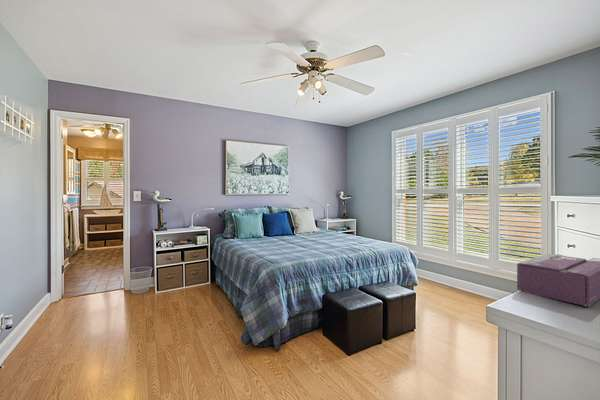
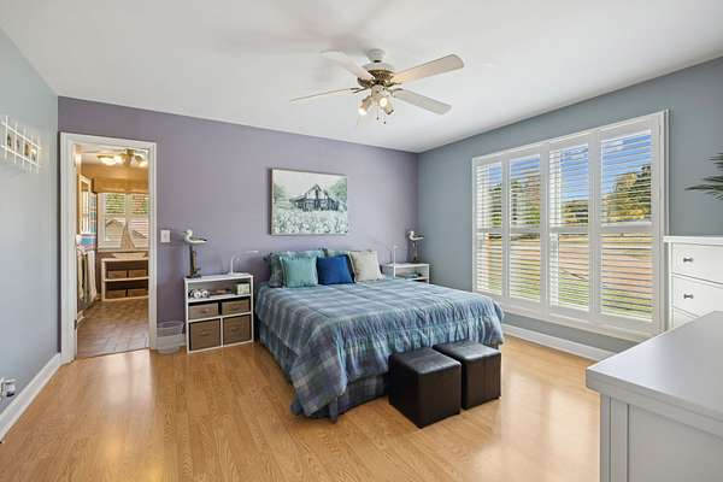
- tissue box (565, 276)
